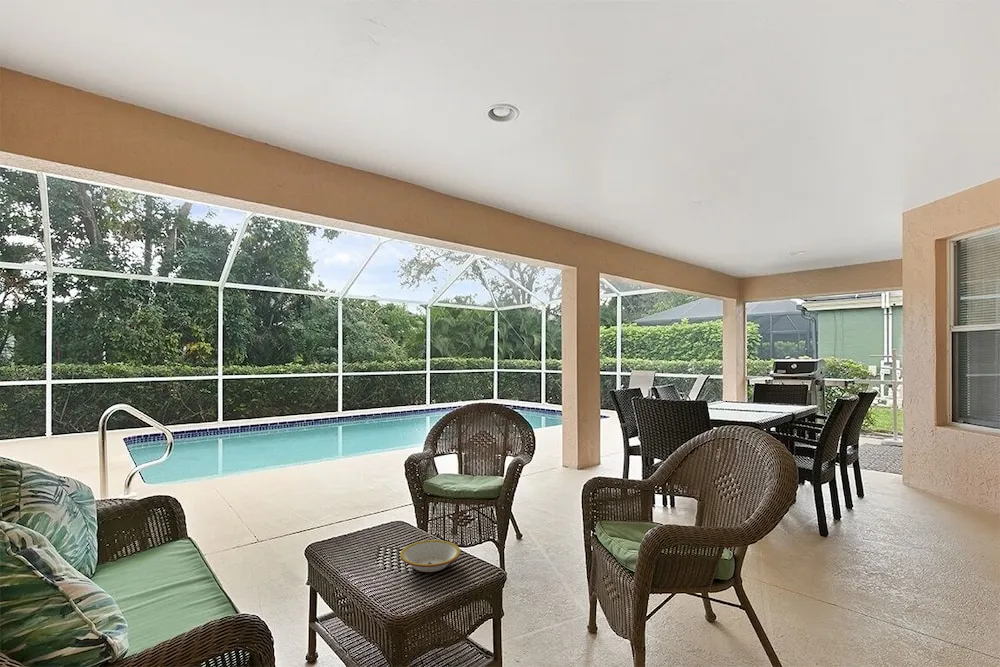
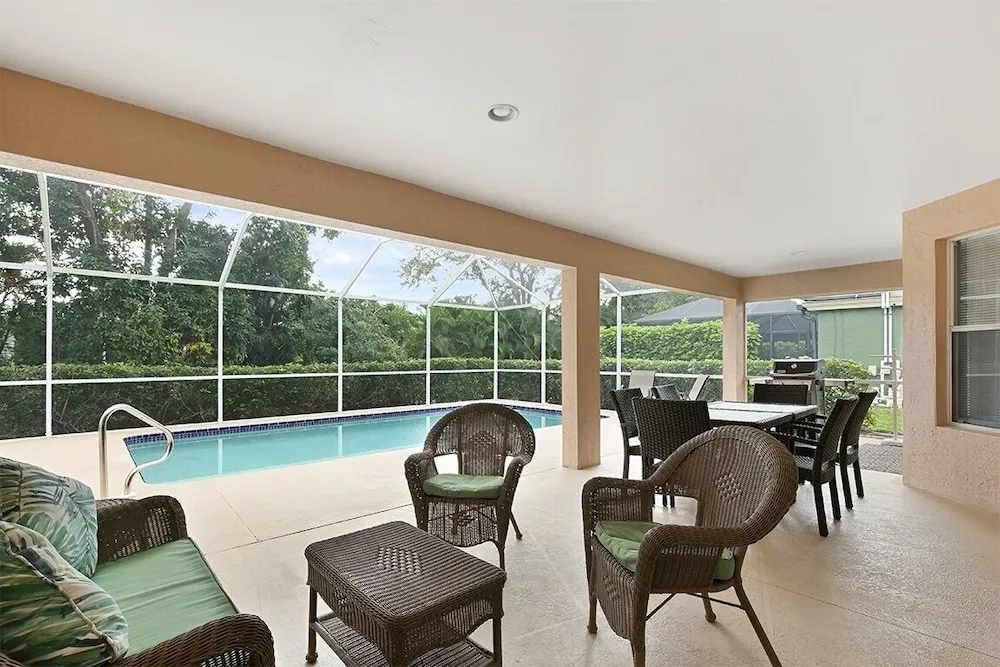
- bowl (430, 558)
